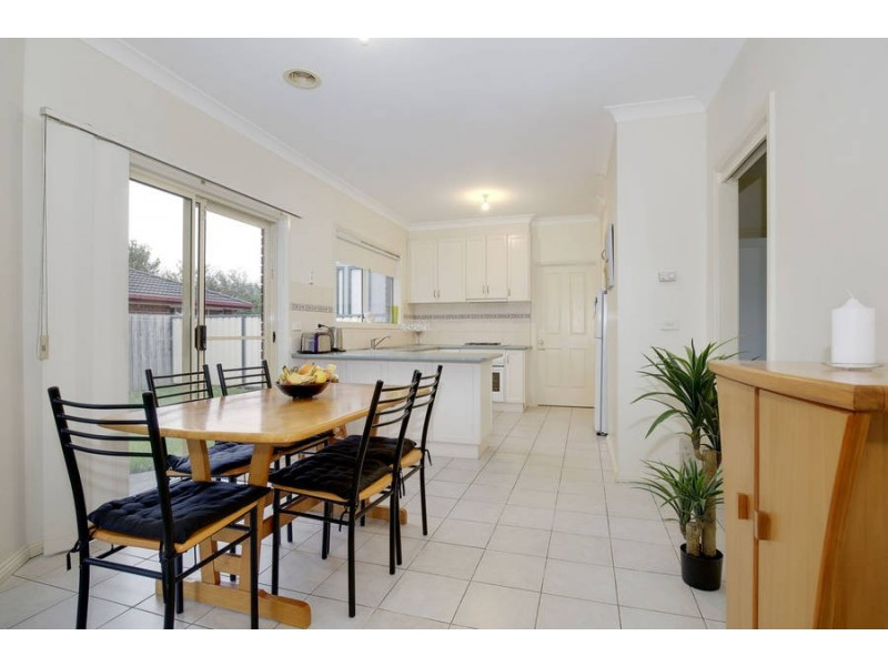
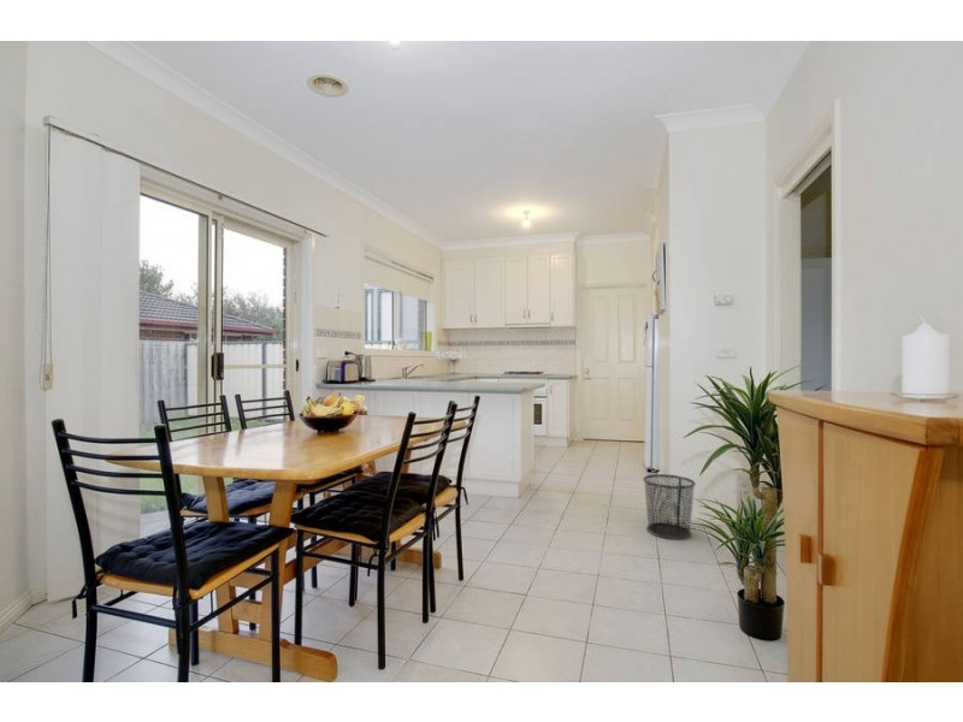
+ waste bin (668, 505)
